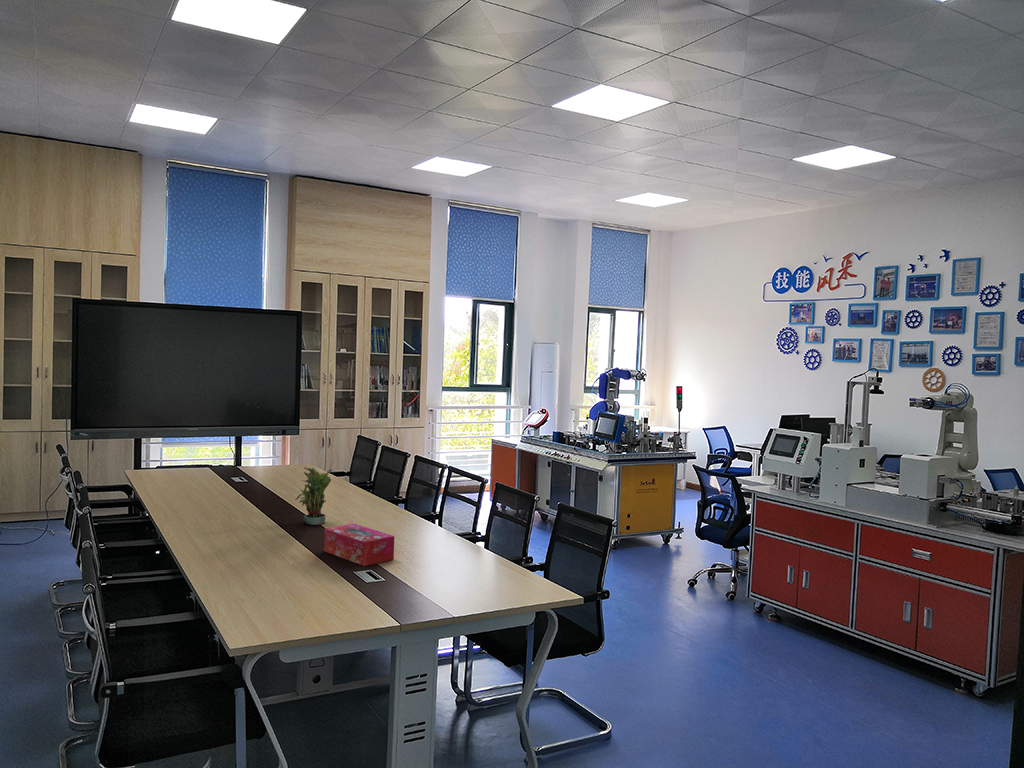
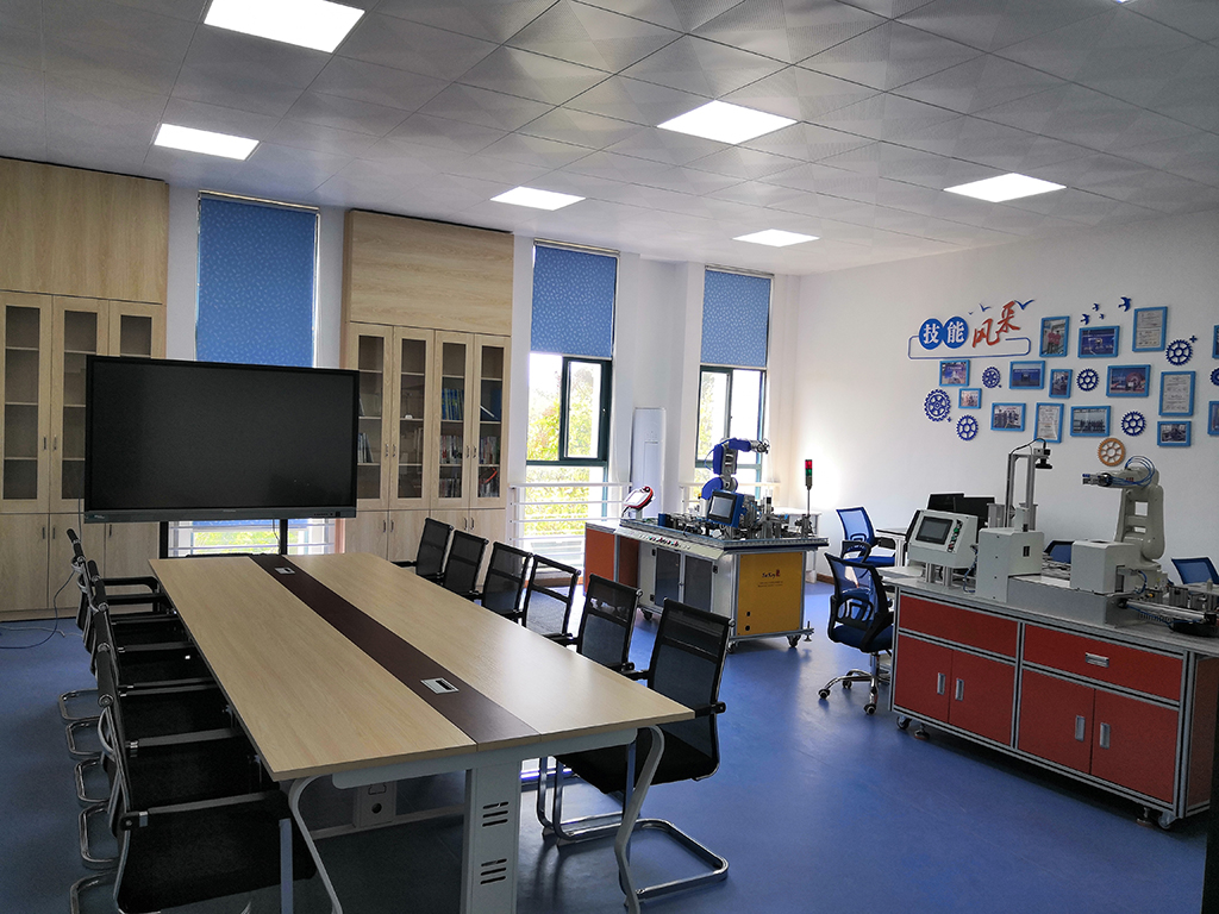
- tissue box (358, 543)
- potted plant (312, 493)
